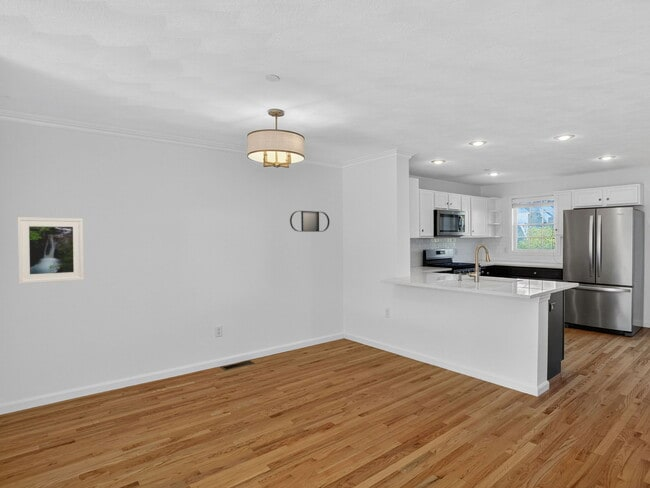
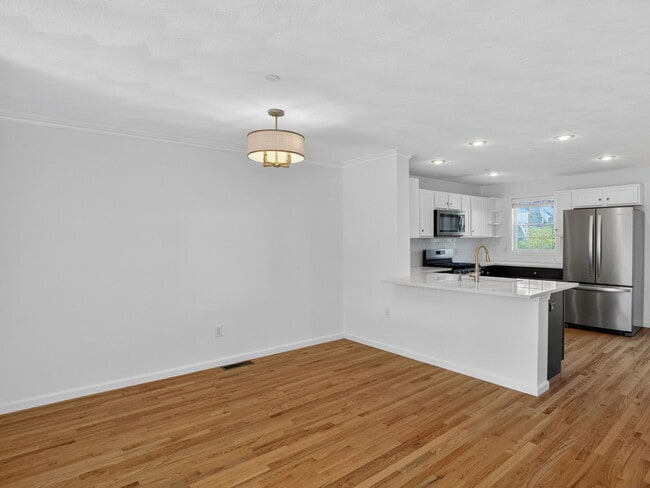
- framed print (51, 249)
- home mirror (310, 221)
